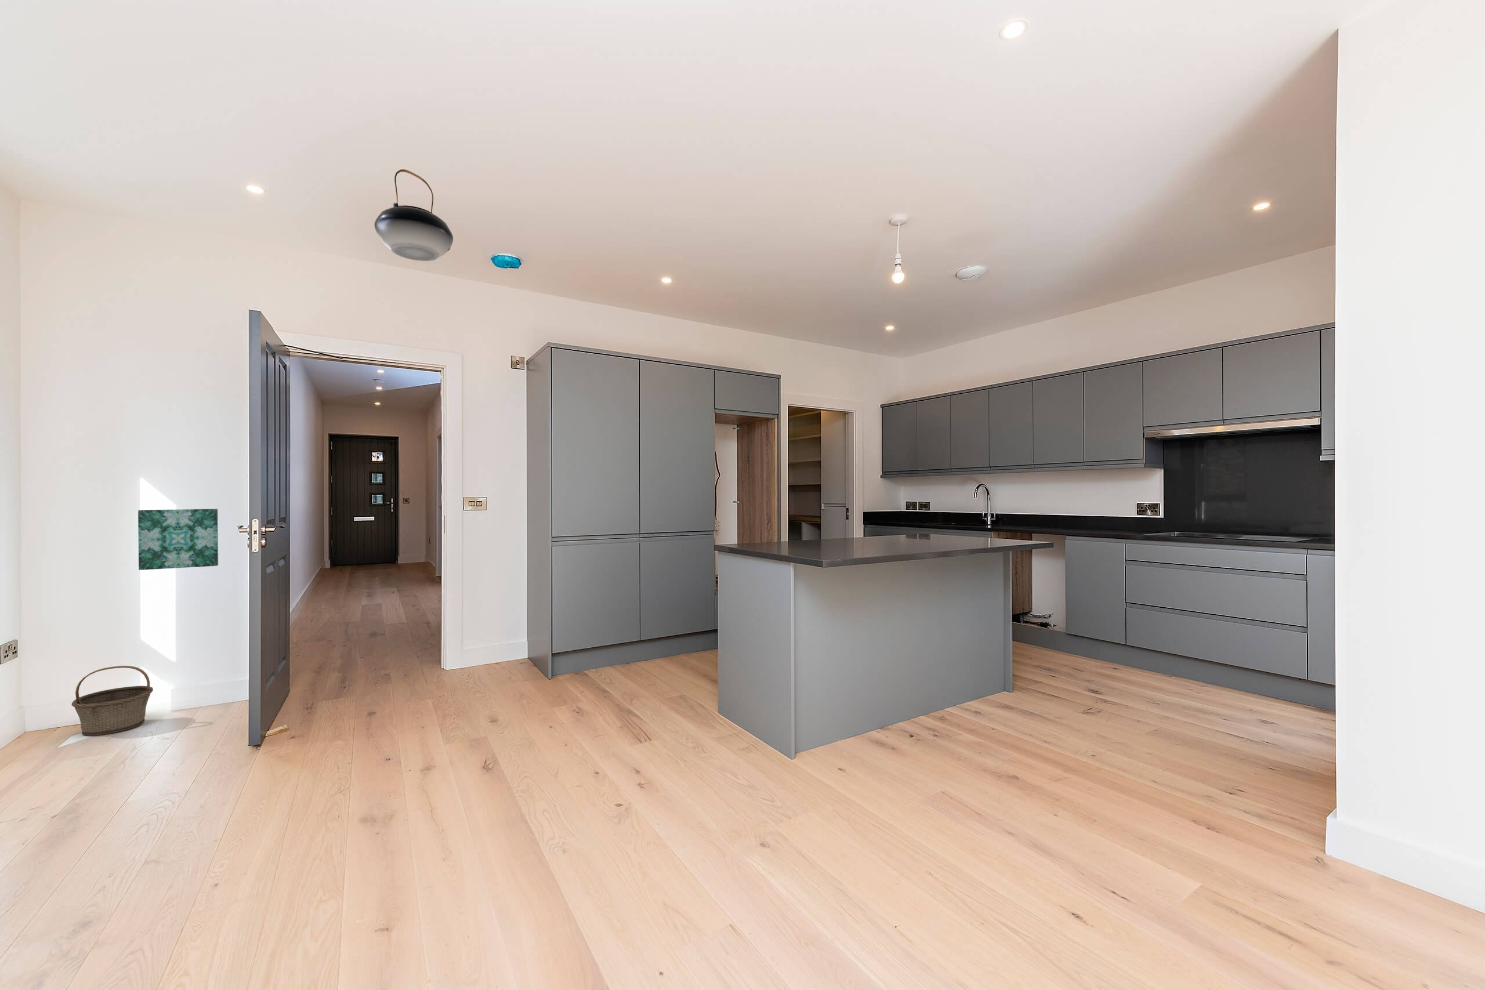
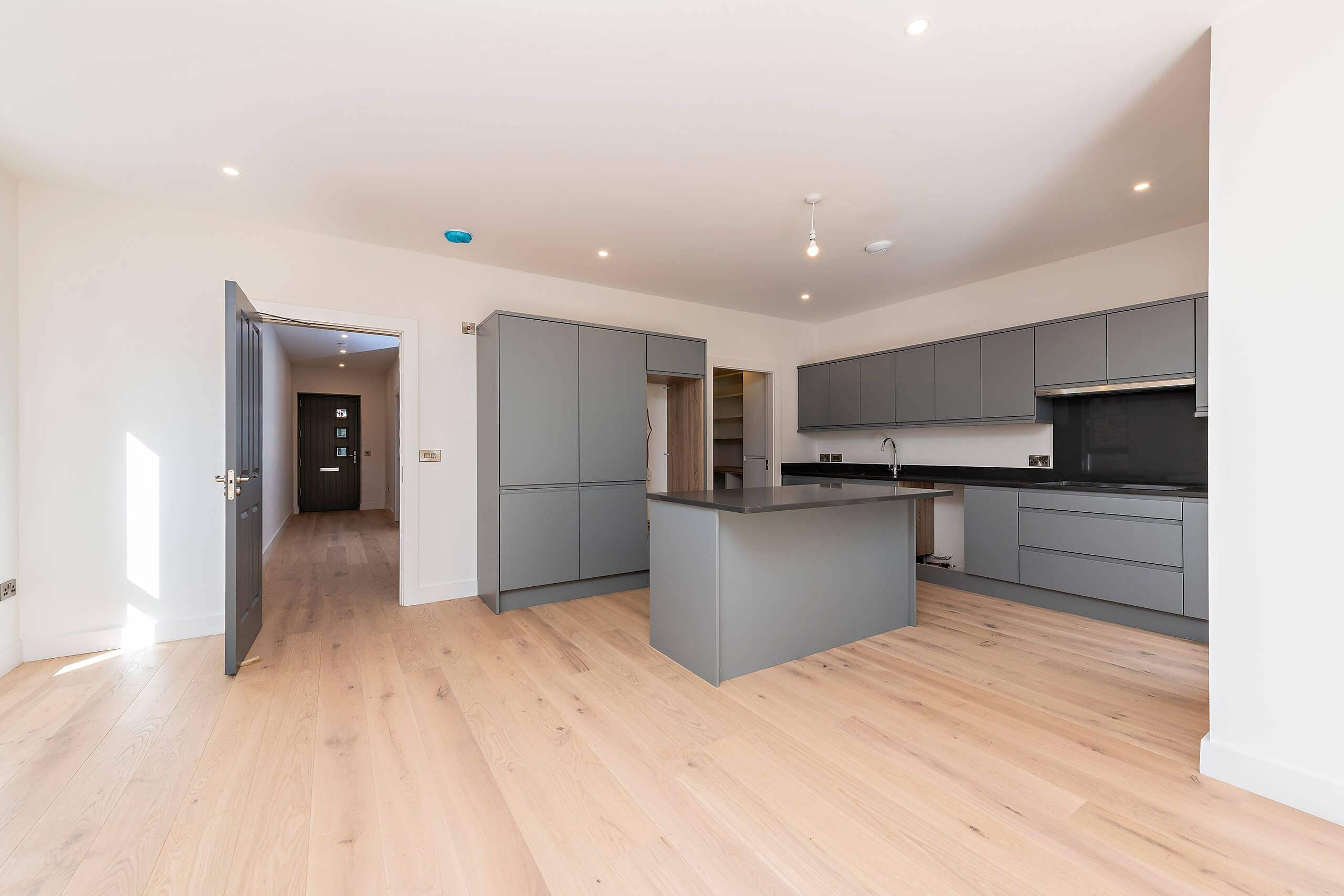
- basket (114, 697)
- wall art (179, 538)
- pendant light (414, 213)
